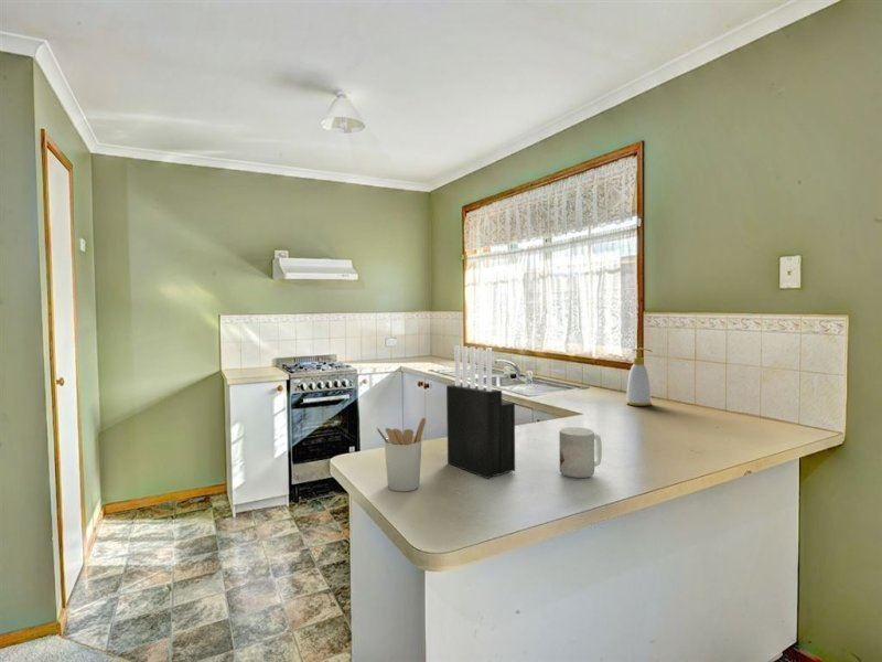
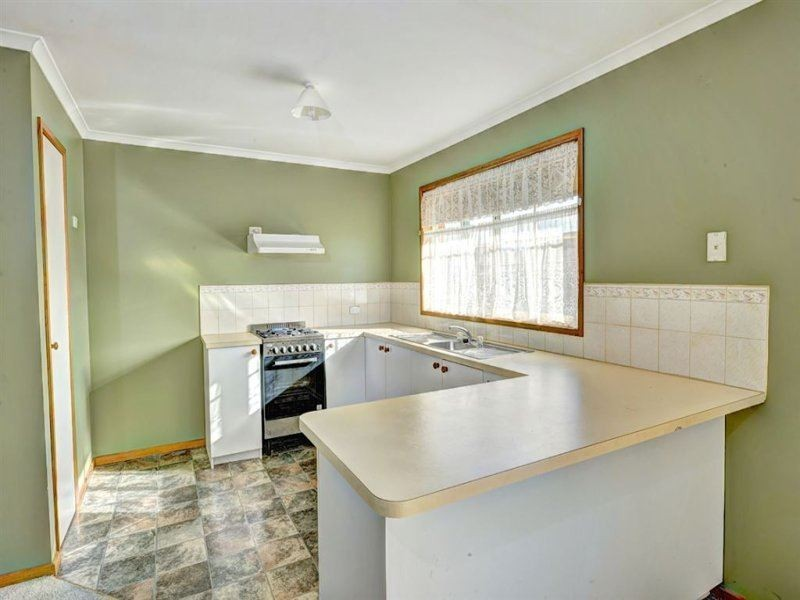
- mug (579, 451)
- knife block (482, 406)
- utensil holder (401, 453)
- soap bottle (638, 376)
